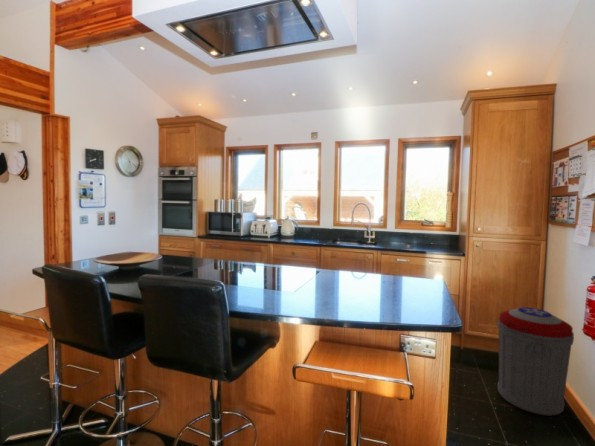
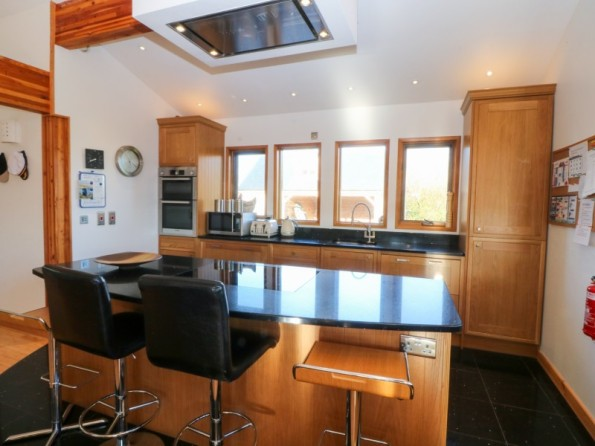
- trash can (531, 355)
